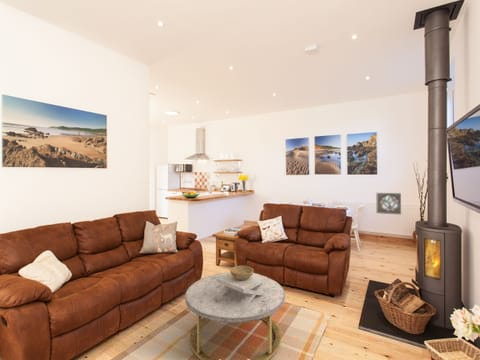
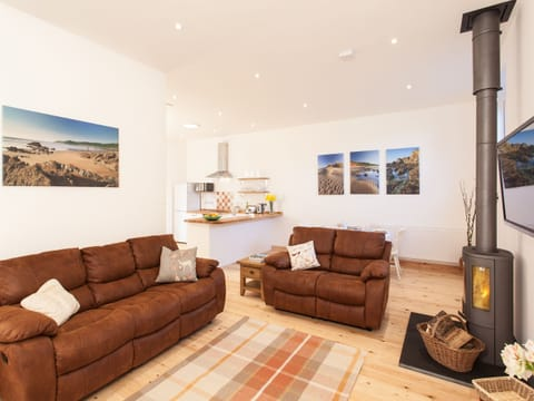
- coffee table (235, 313)
- decorative bowl (241, 281)
- wall ornament (388, 203)
